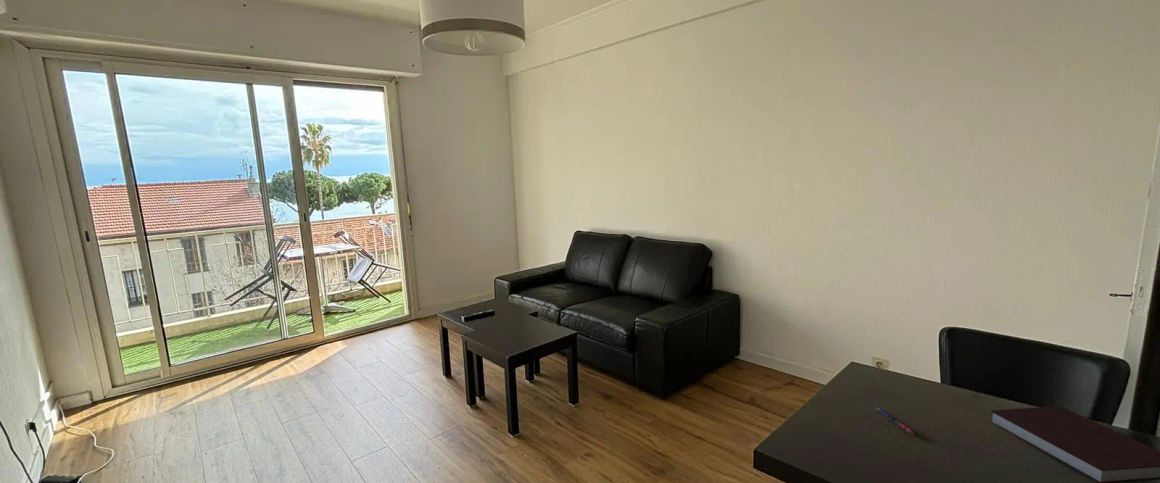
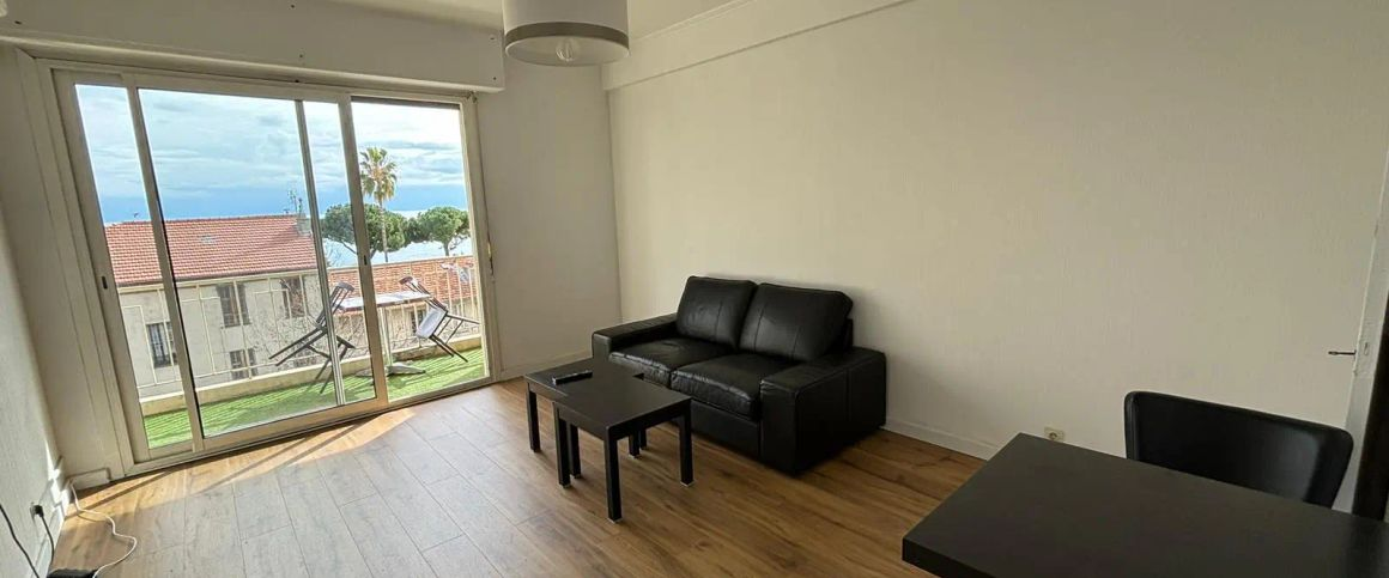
- pen (894, 419)
- notebook (1078, 440)
